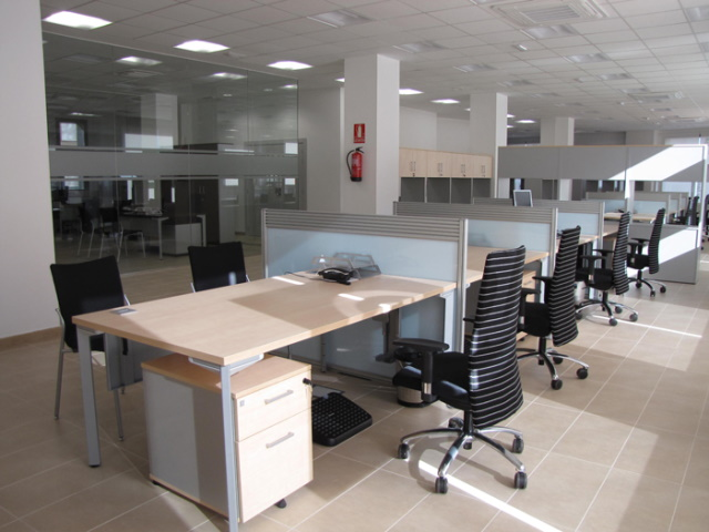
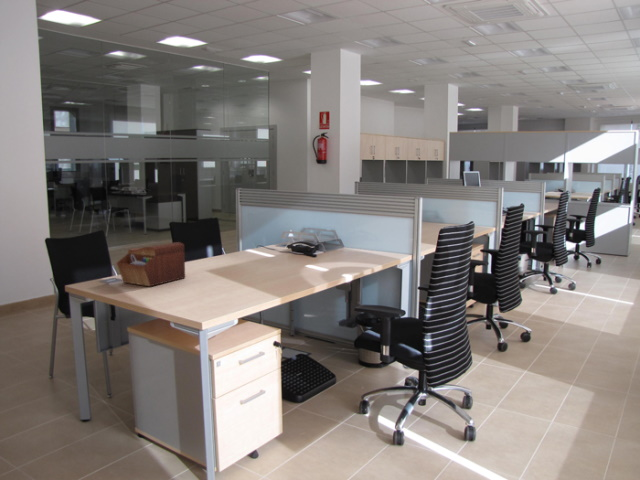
+ sewing box (150, 262)
